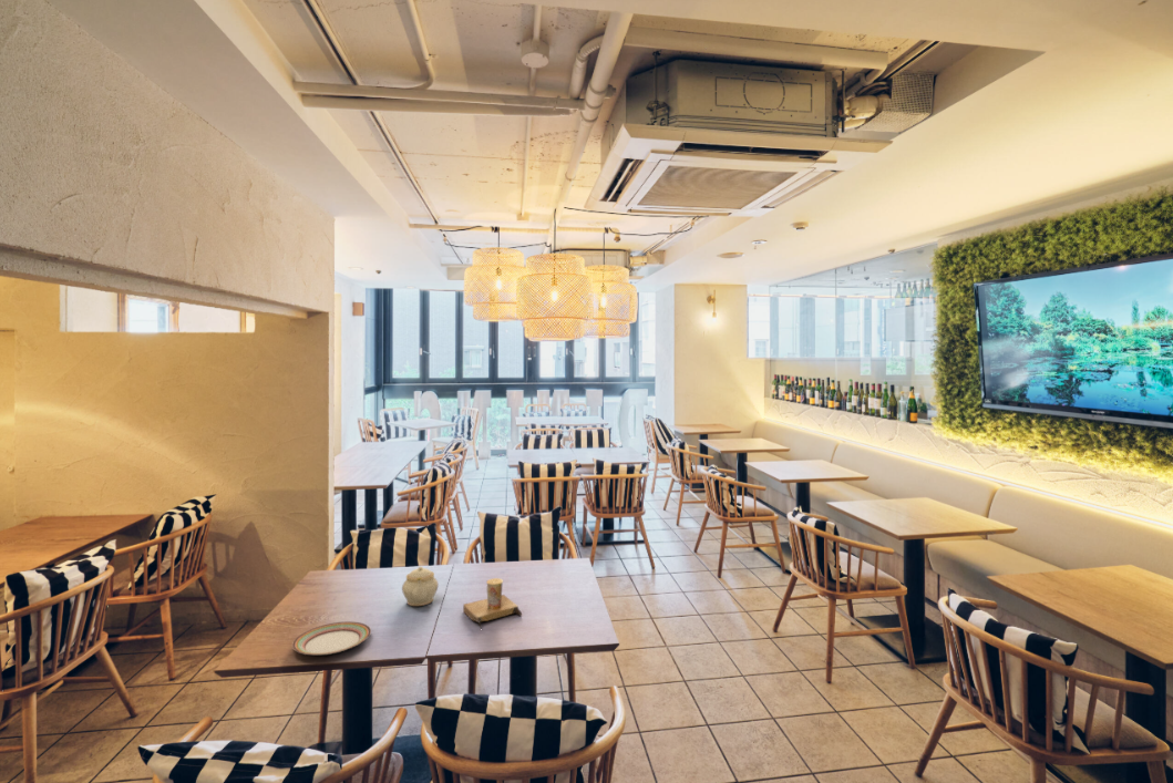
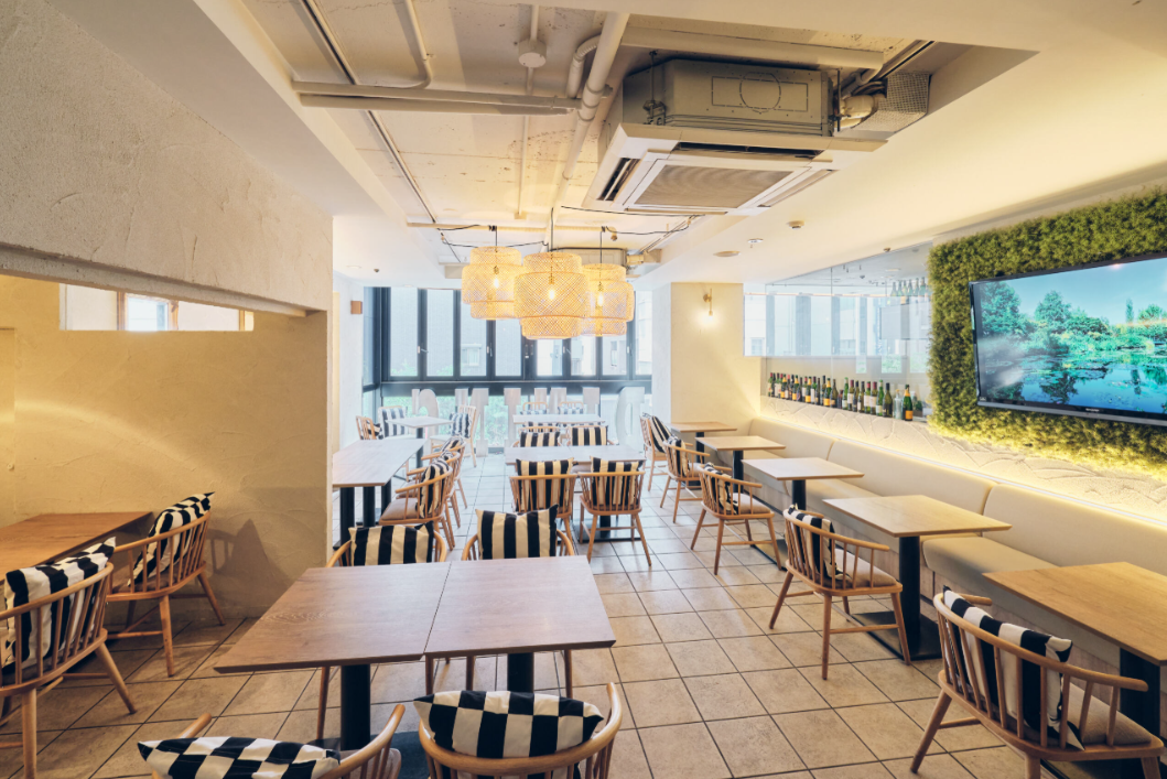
- teapot (420, 583)
- cup (493, 598)
- plate (332, 639)
